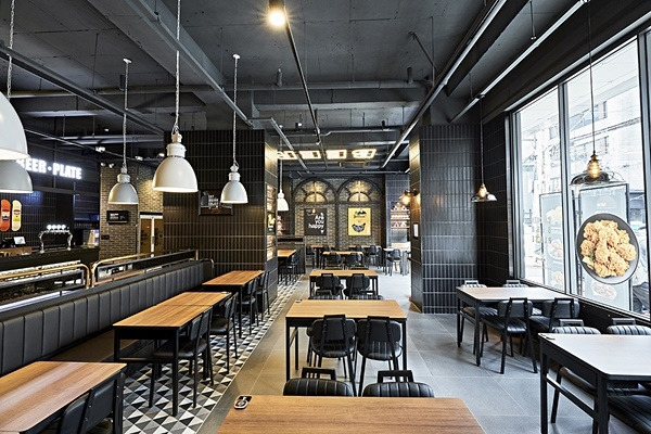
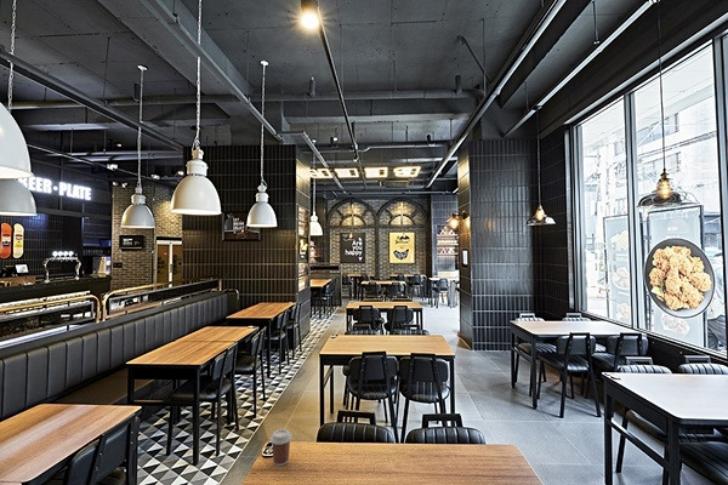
+ coffee cup (280, 446)
